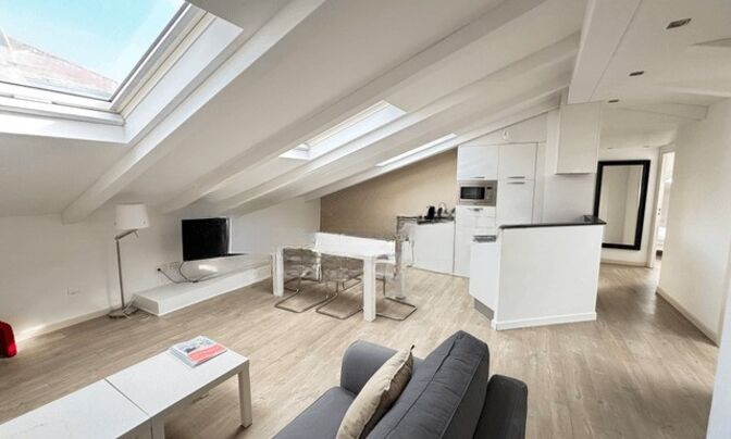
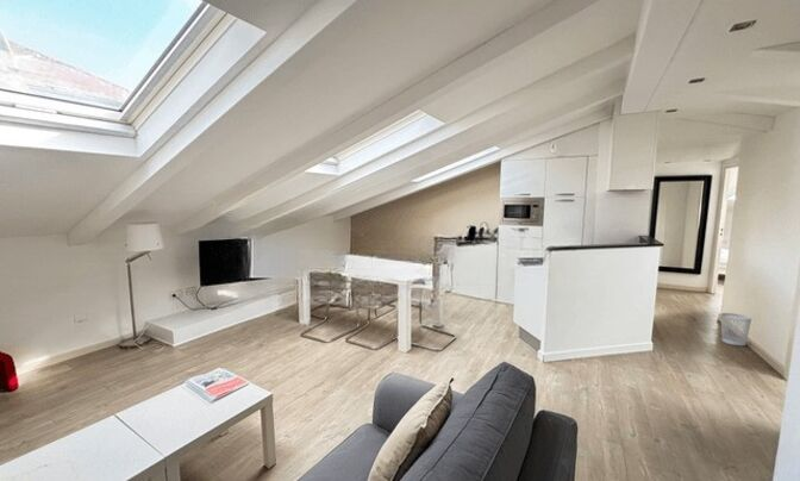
+ wastebasket (735, 329)
